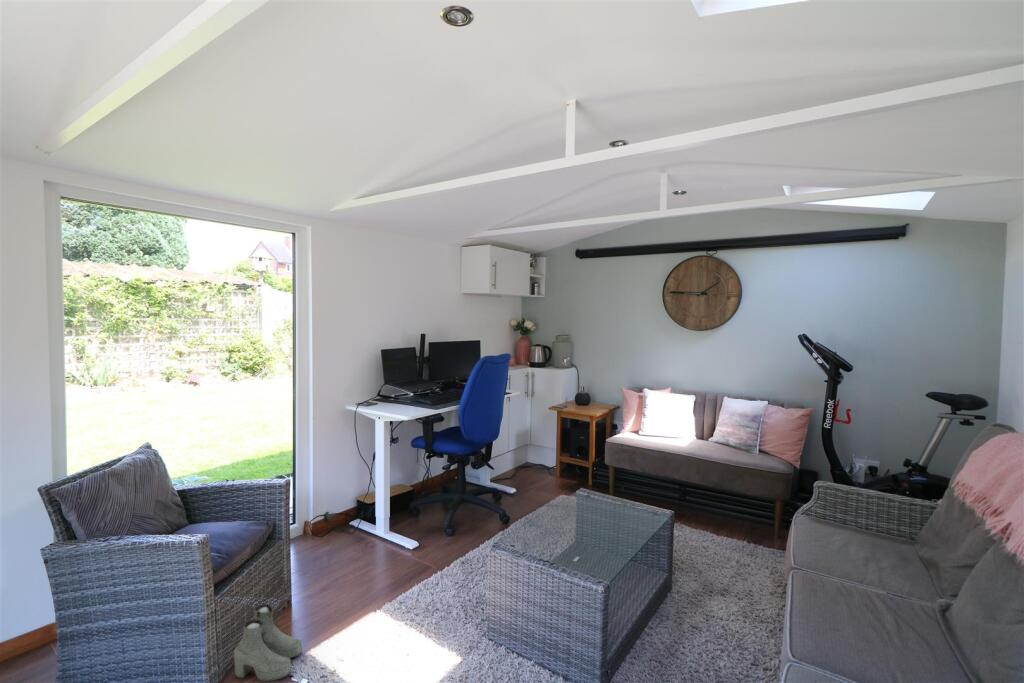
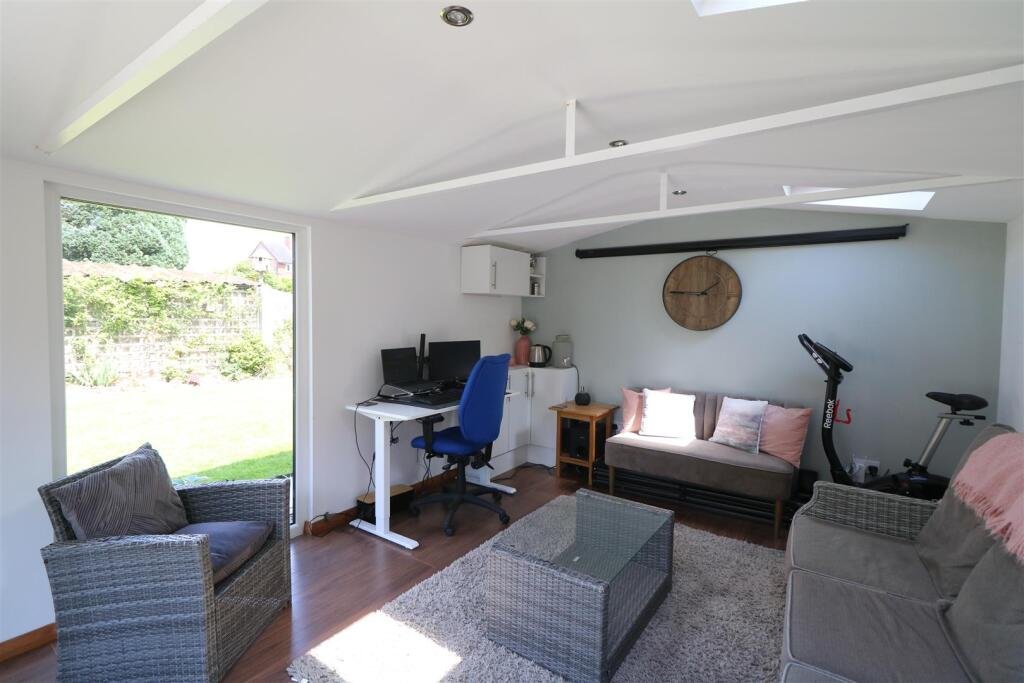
- boots (268, 639)
